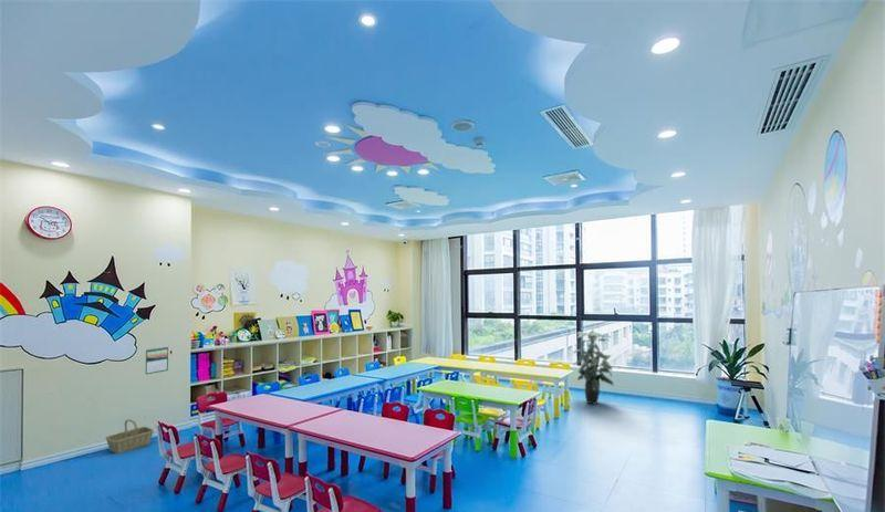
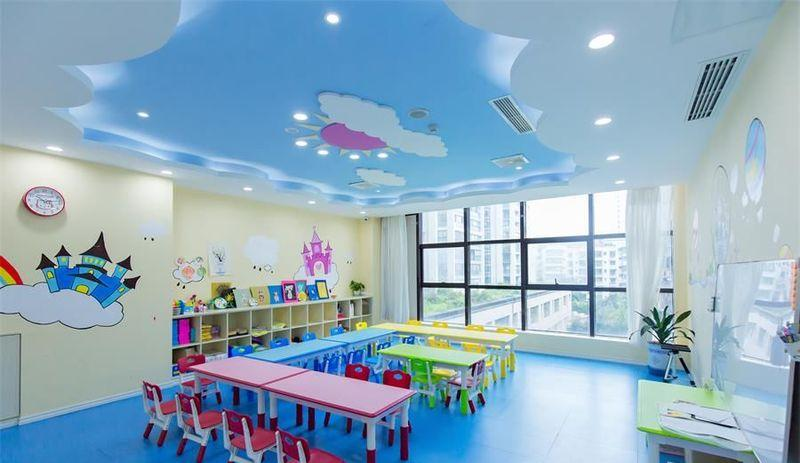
- indoor plant (594, 365)
- calendar (157, 359)
- basket (129, 433)
